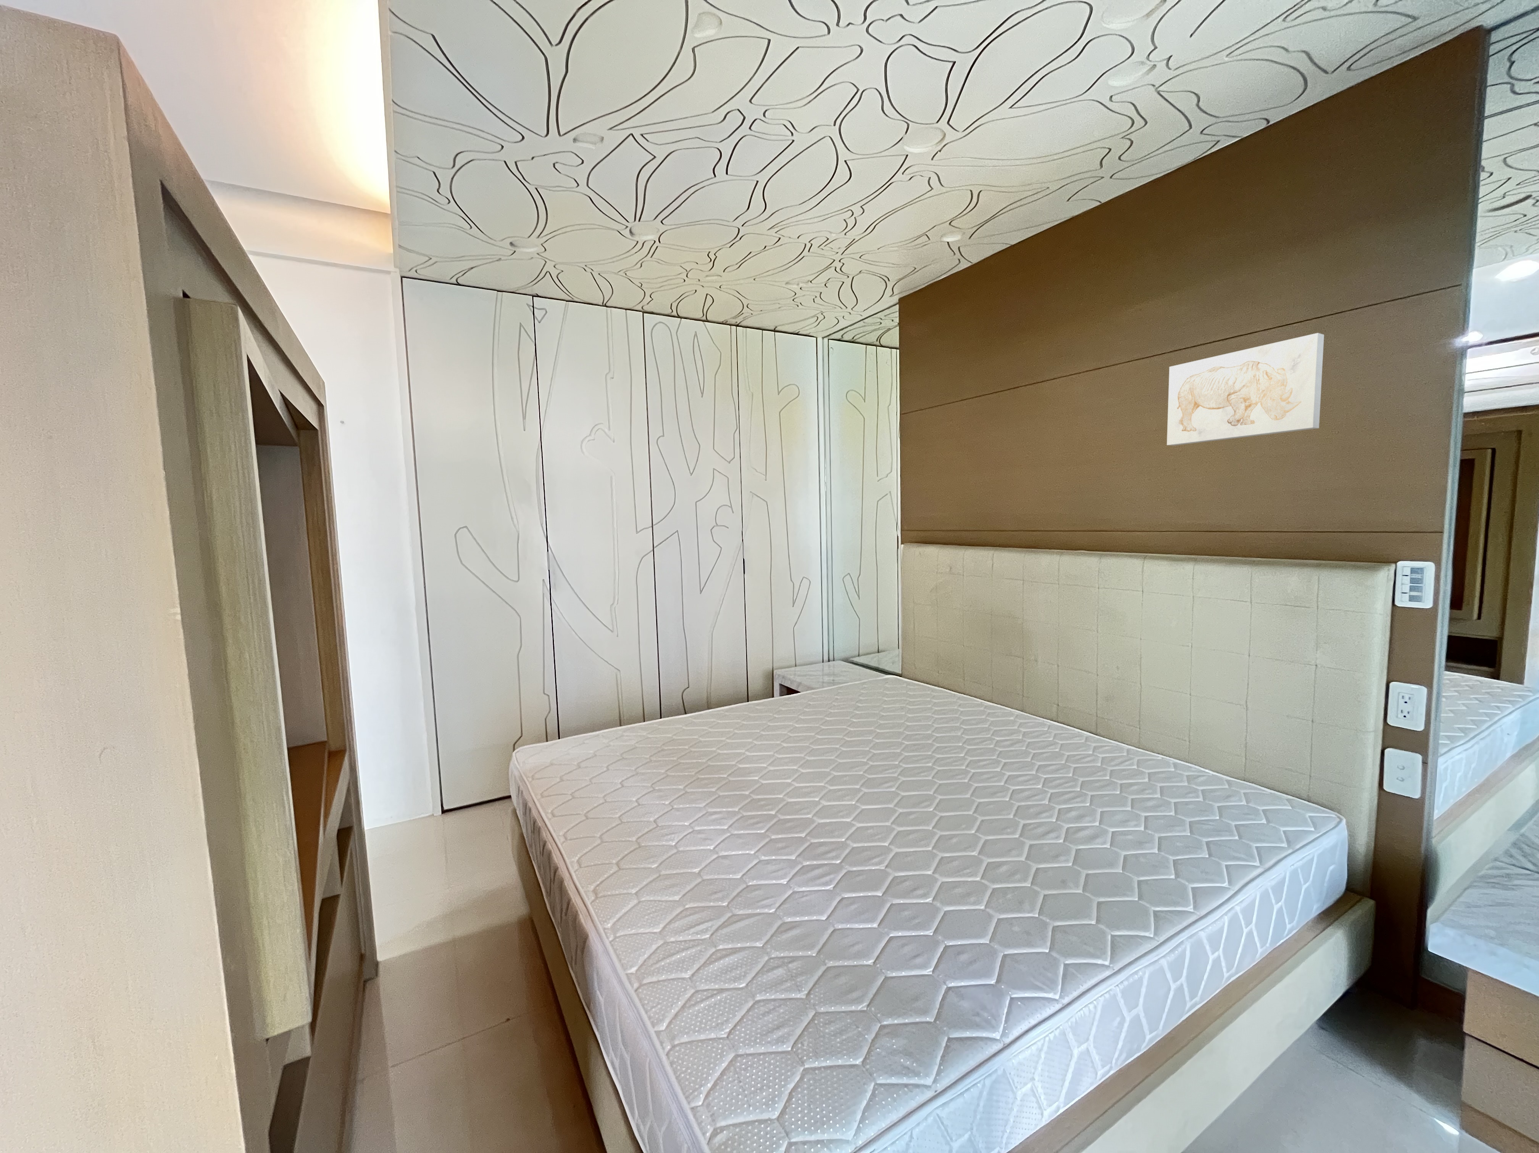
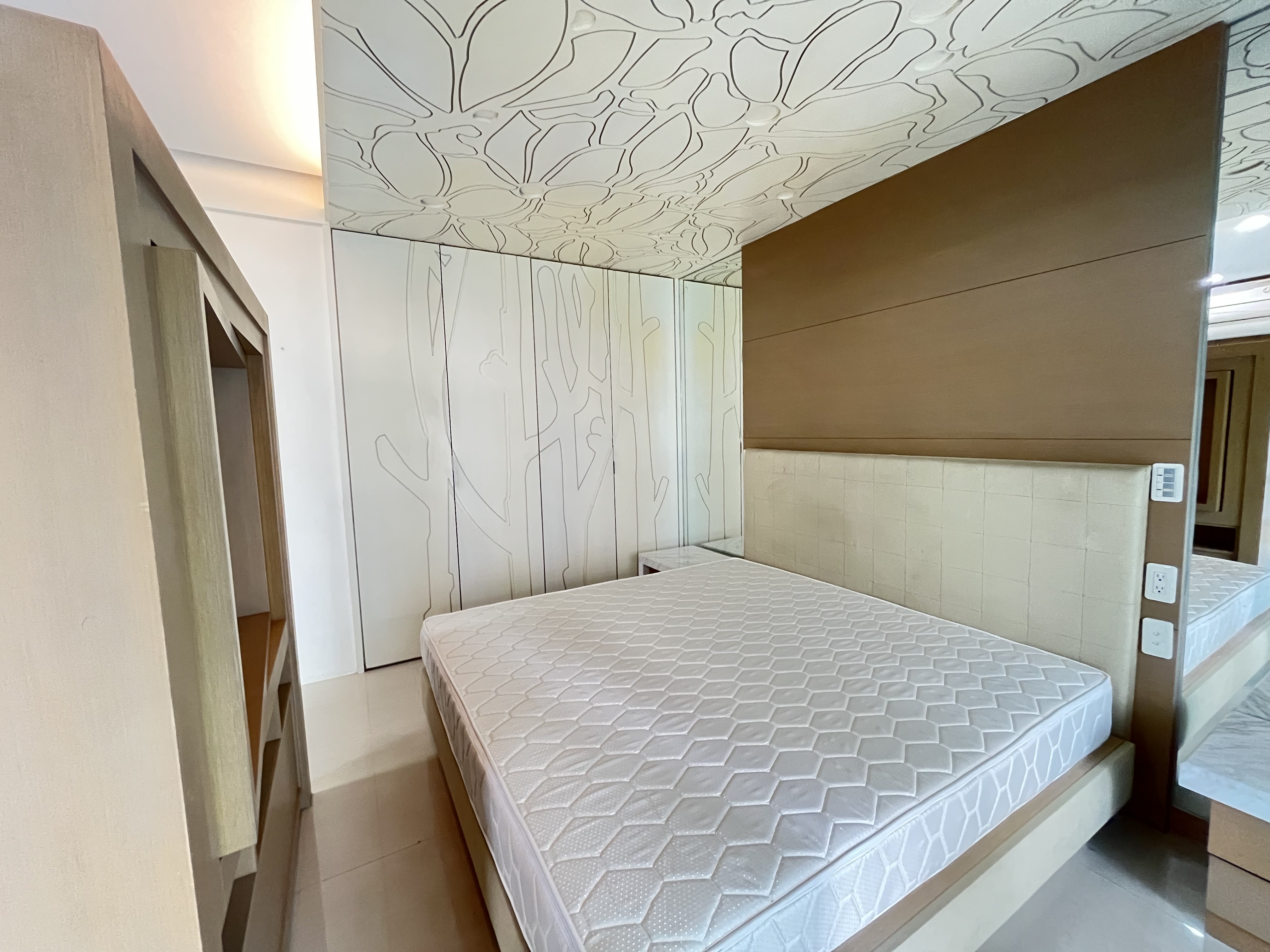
- wall art (1237, 395)
